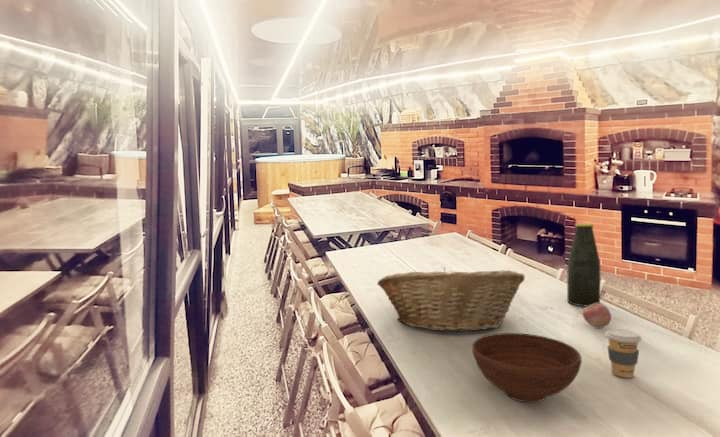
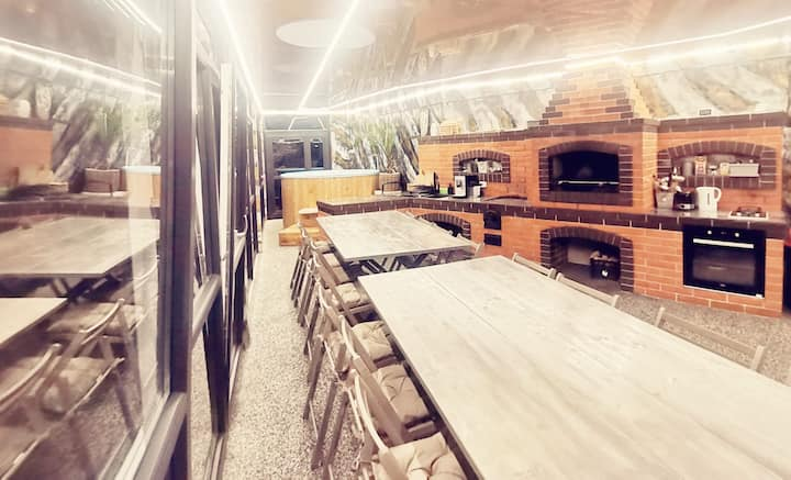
- bottle (583, 263)
- bowl (524, 371)
- apple (596, 315)
- fruit basket (449, 292)
- coffee cup (622, 353)
